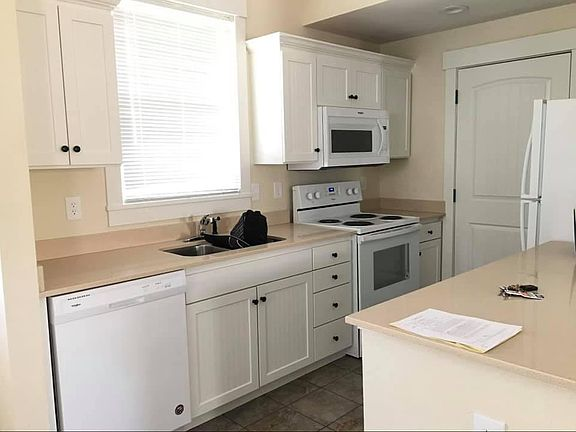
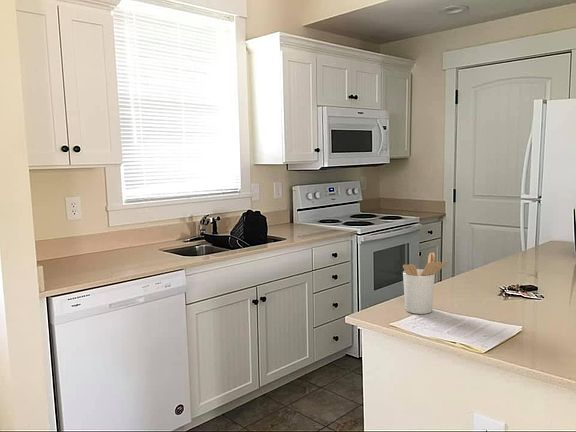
+ utensil holder (424, 283)
